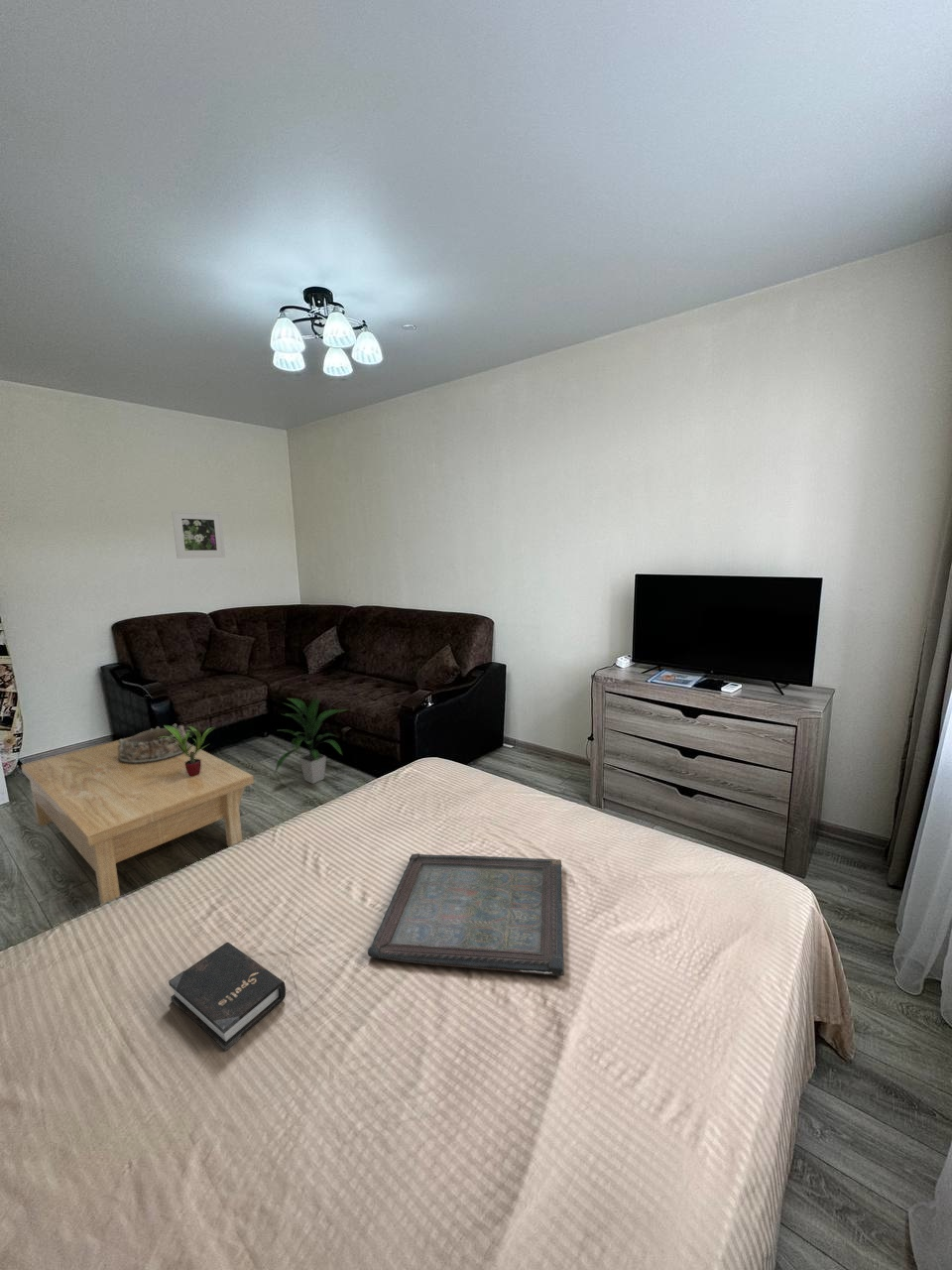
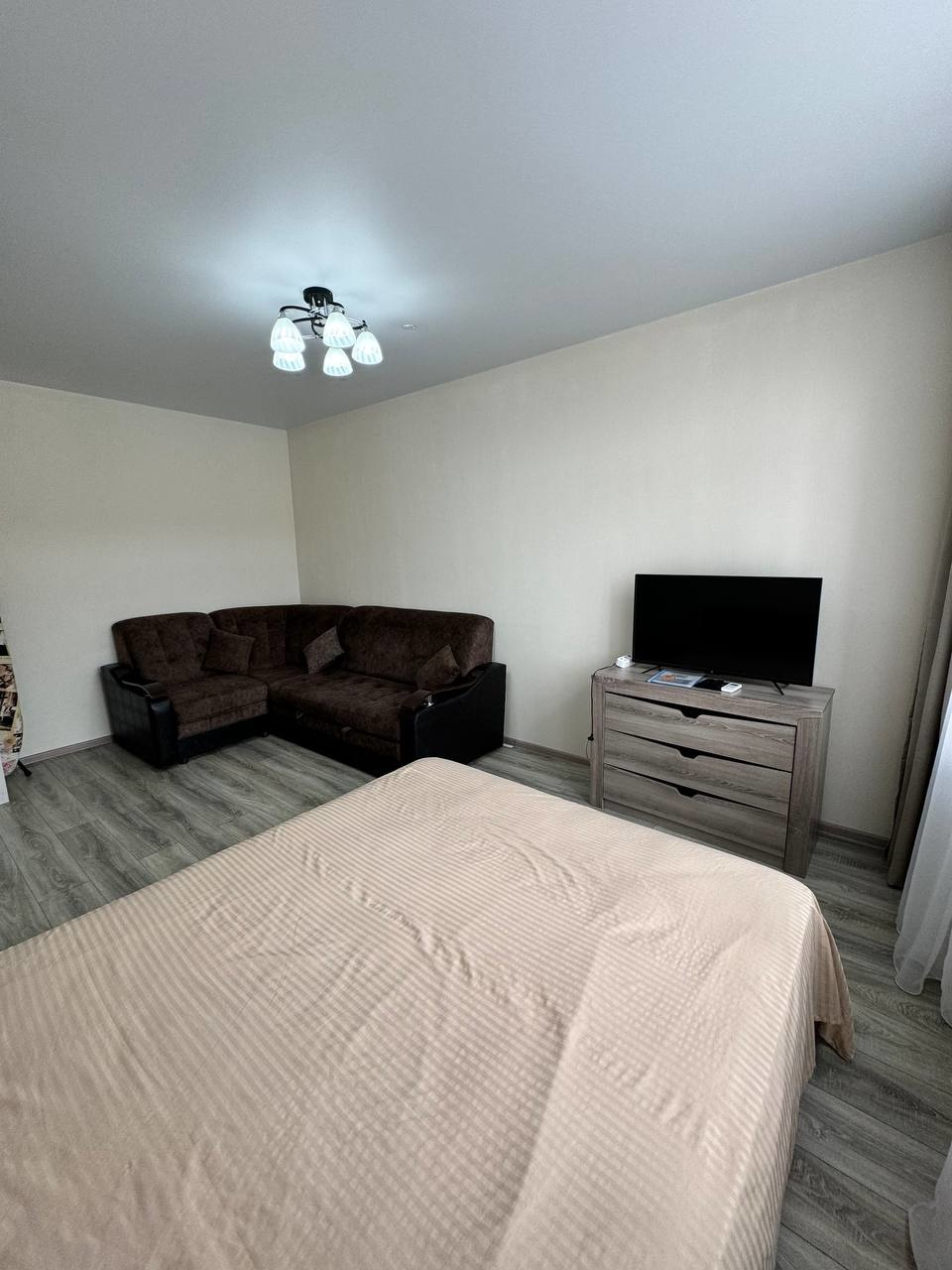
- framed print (199, 535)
- indoor plant (307, 737)
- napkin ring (155, 742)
- coffee table (137, 801)
- serving tray (476, 902)
- hardback book (227, 989)
- potted plant (188, 749)
